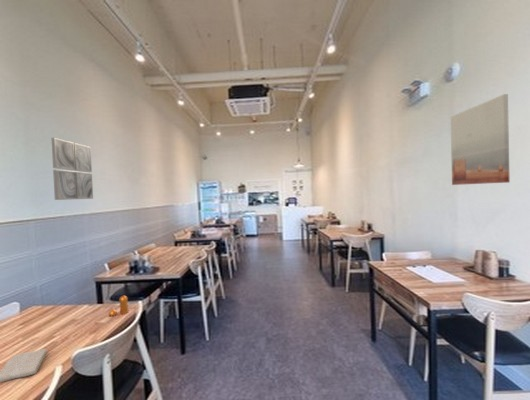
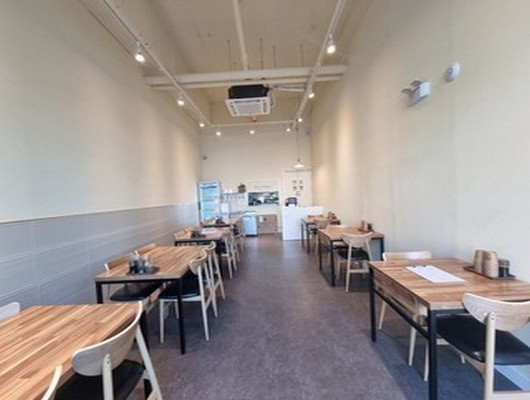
- pepper shaker (120, 305)
- wall art (476, 145)
- washcloth (24, 363)
- wall art (74, 170)
